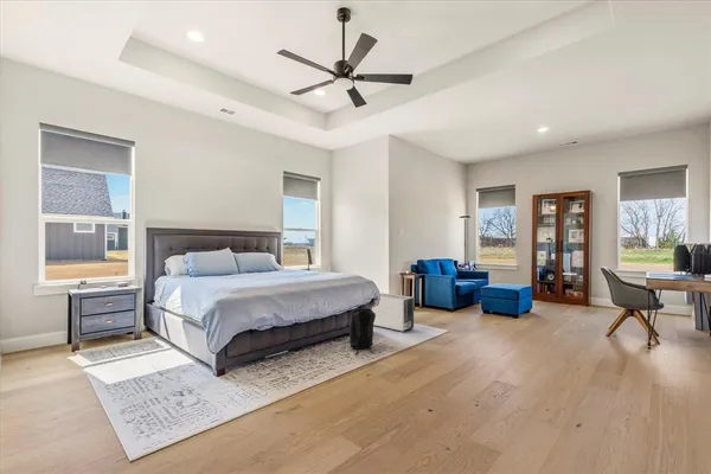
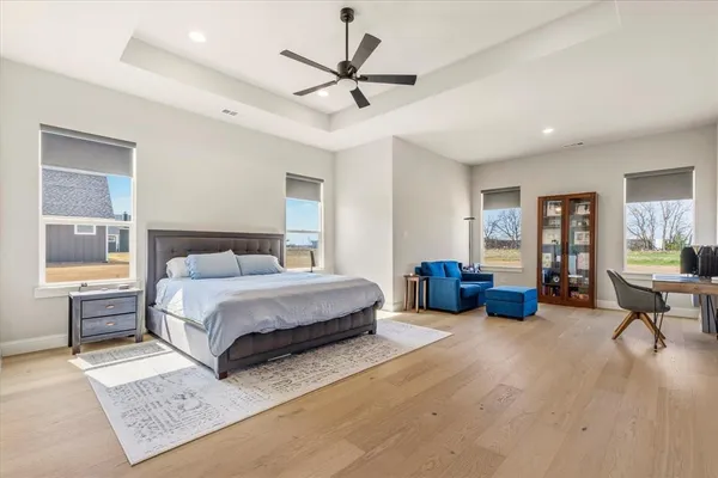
- backpack (361, 328)
- air purifier (391, 312)
